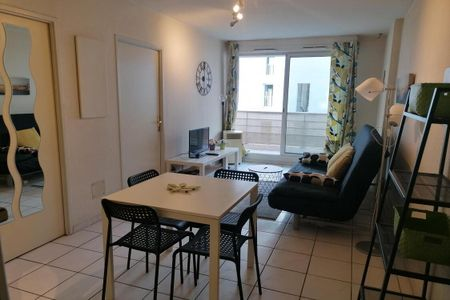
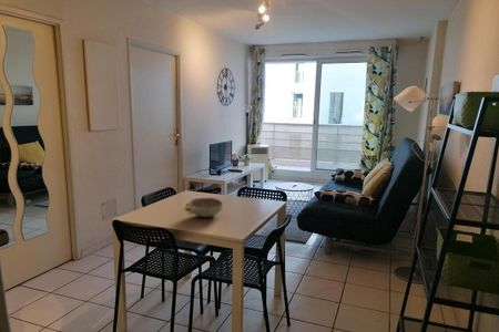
+ decorative bowl (205, 208)
